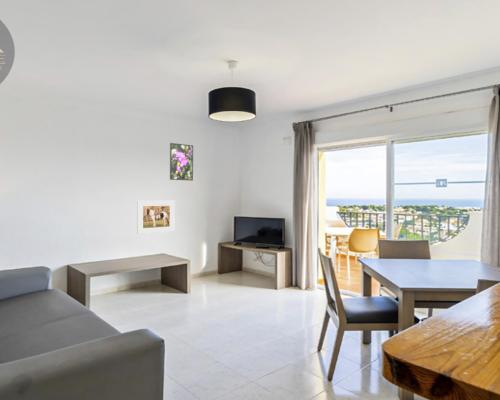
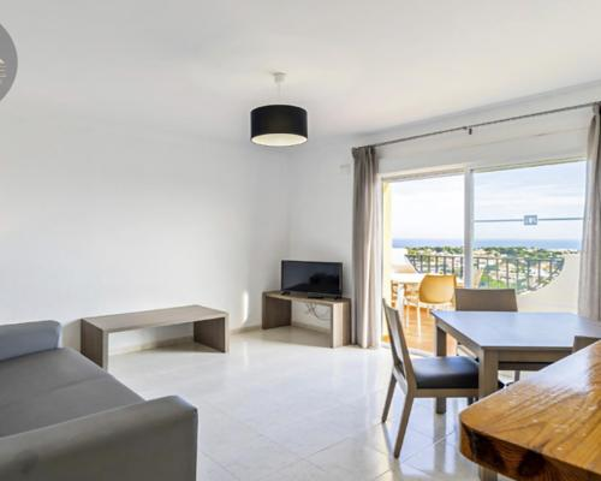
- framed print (156, 216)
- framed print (181, 162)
